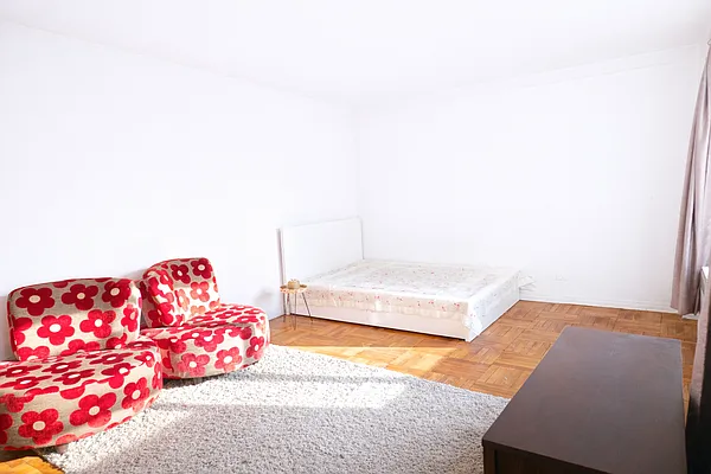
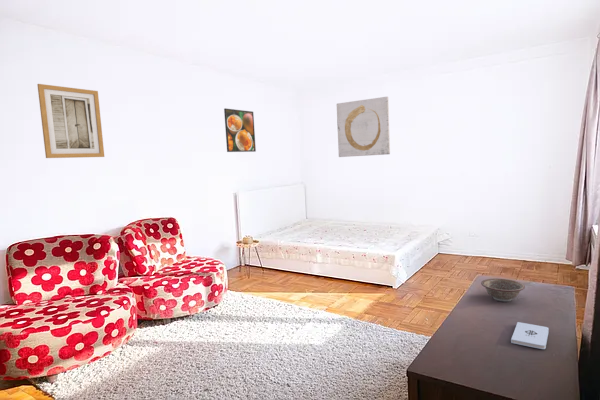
+ notepad (530, 334)
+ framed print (240, 131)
+ wall art (362, 128)
+ wall art (73, 122)
+ decorative bowl (502, 291)
